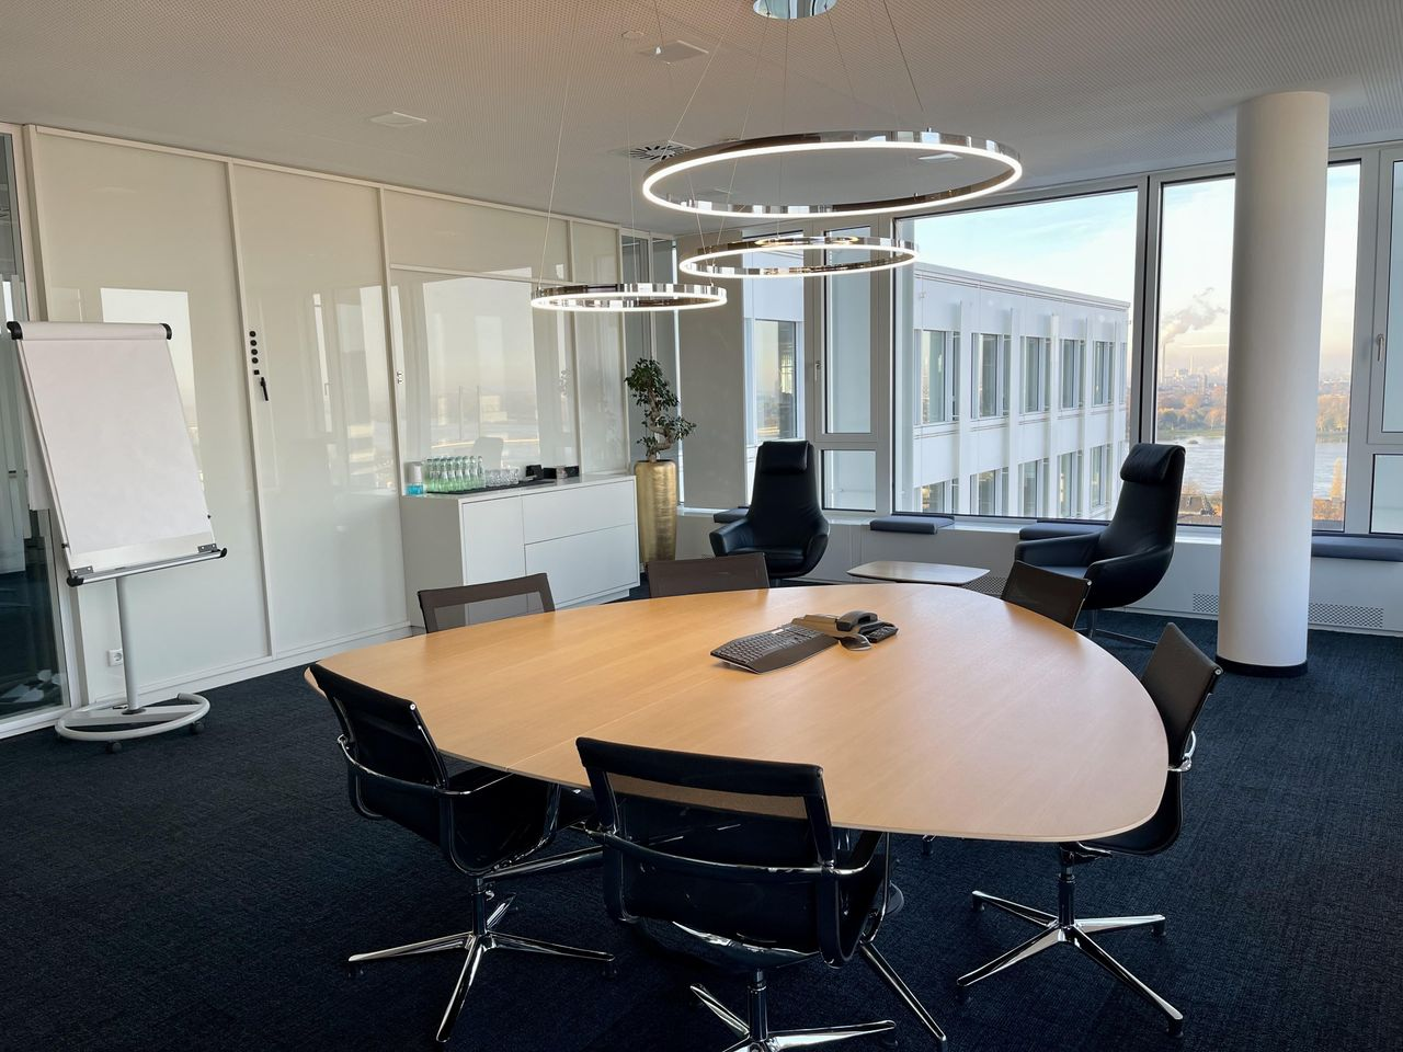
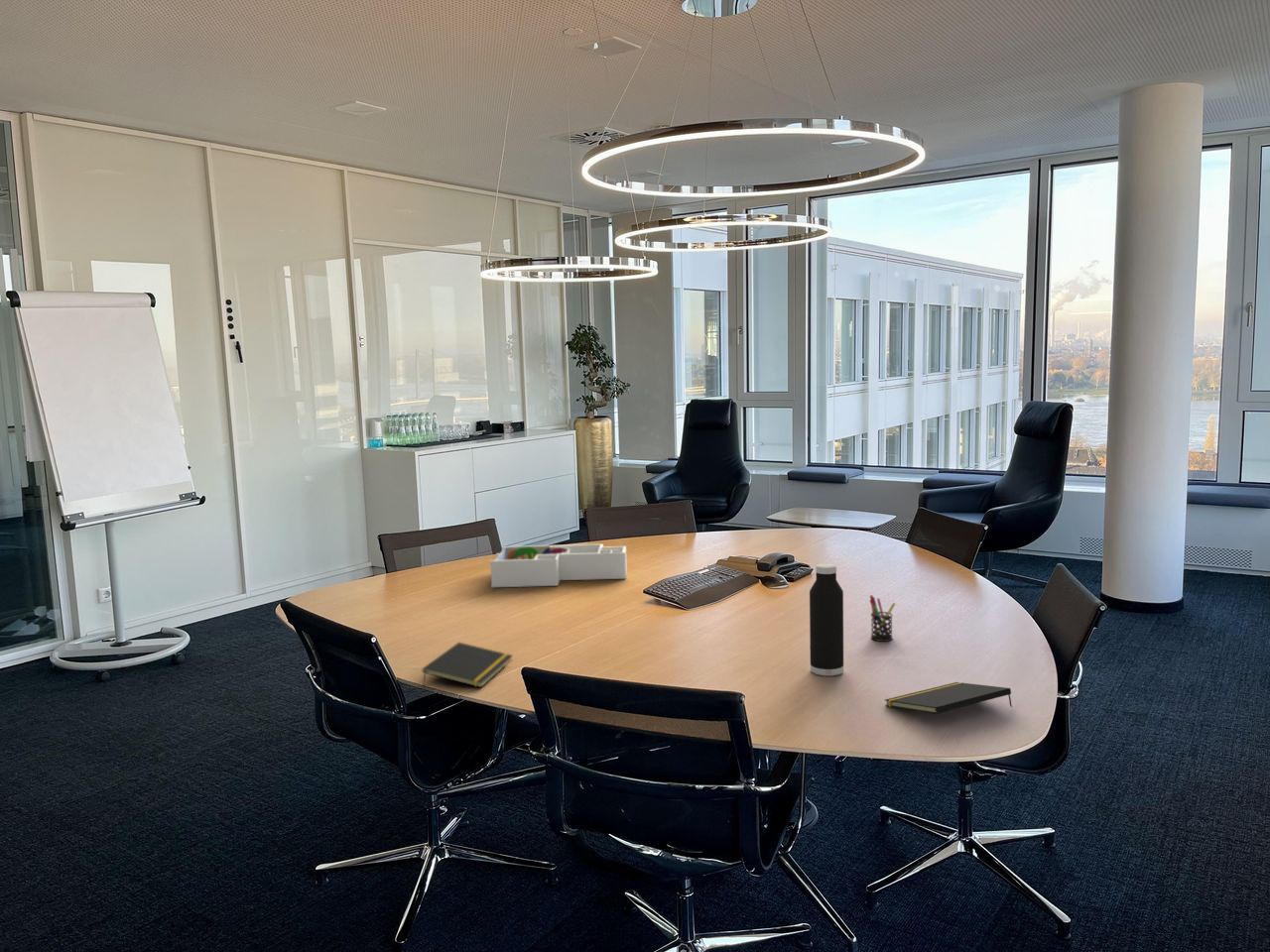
+ desk organizer (561, 564)
+ notepad (469, 663)
+ notepad (947, 696)
+ water bottle (826, 618)
+ pen holder (879, 618)
